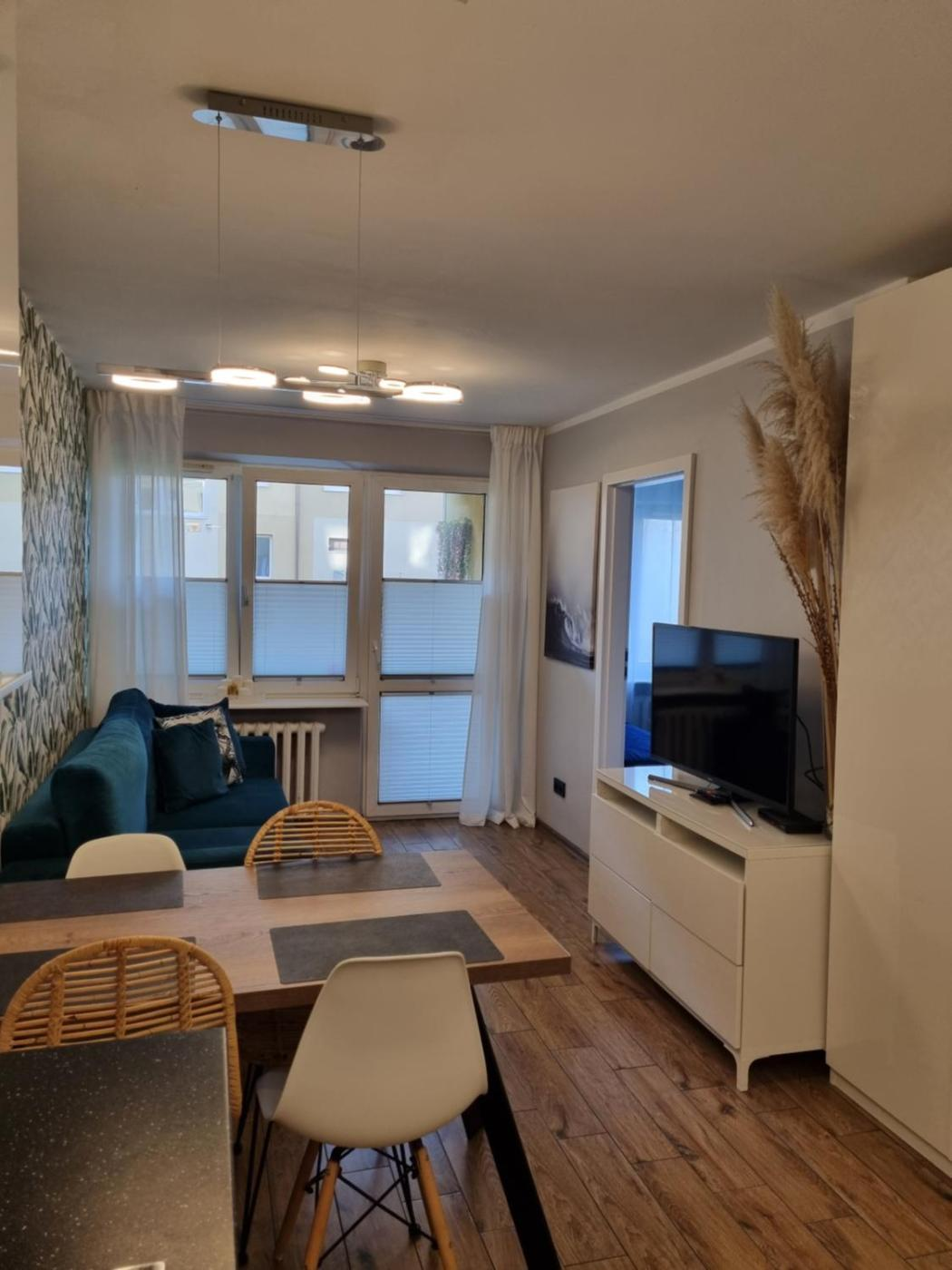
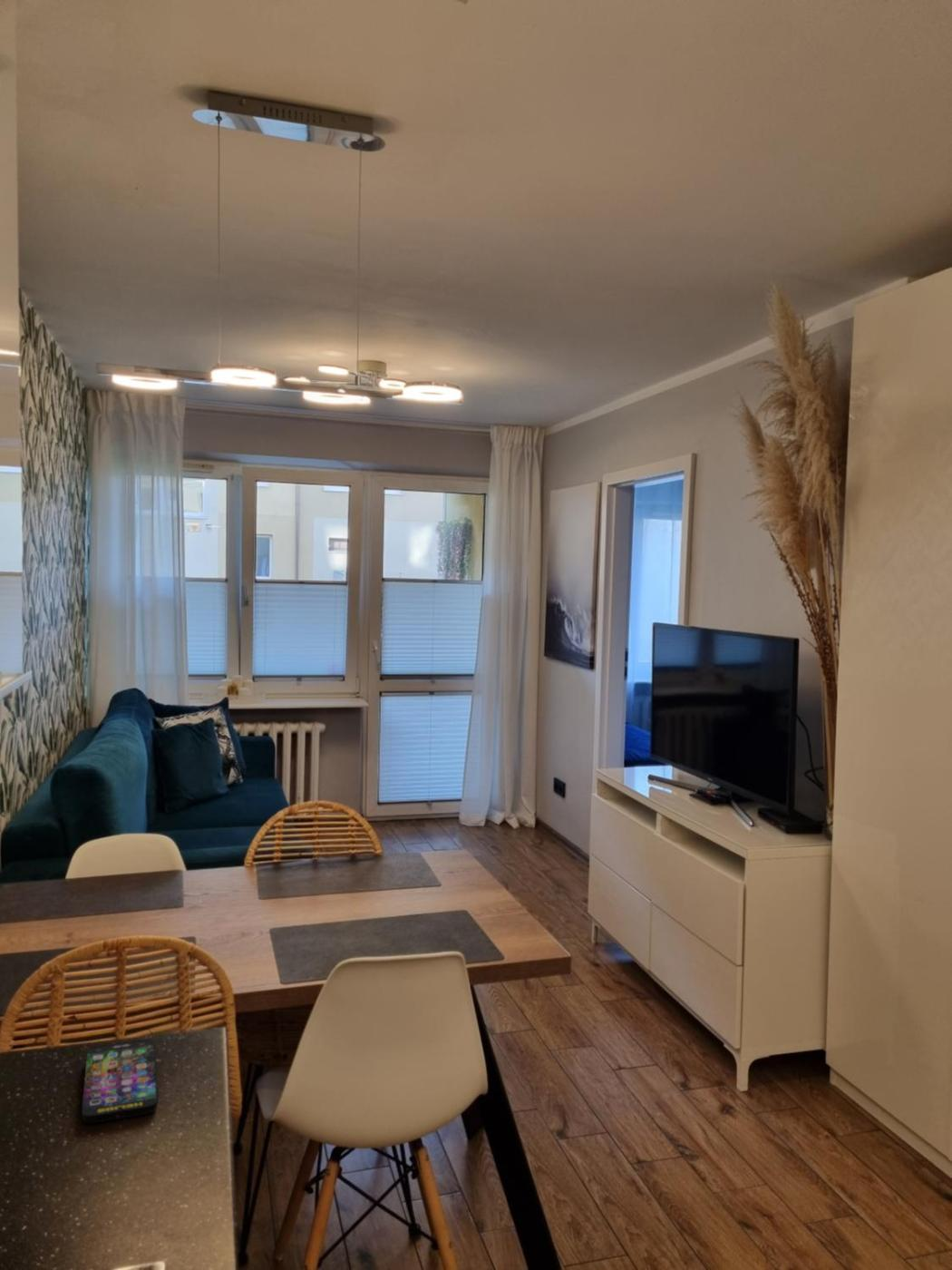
+ smartphone (121, 1079)
